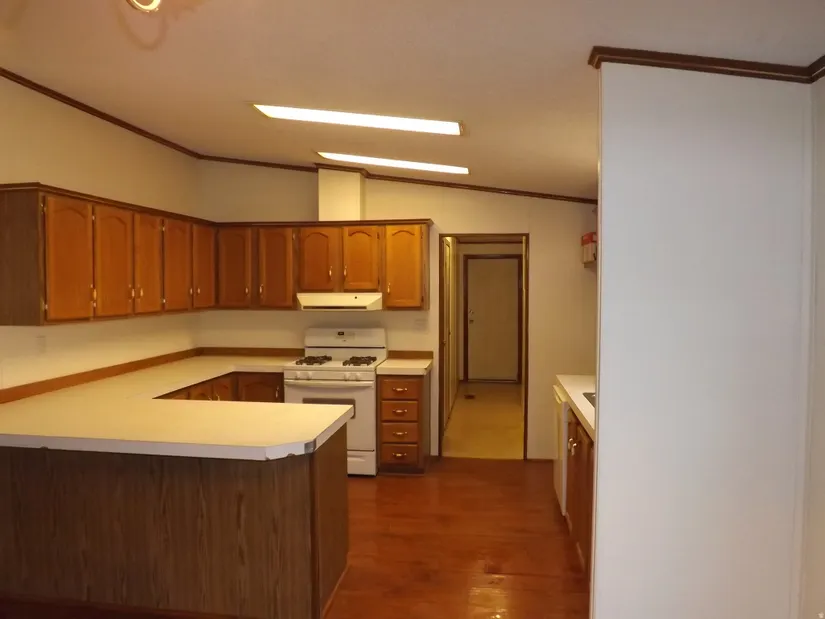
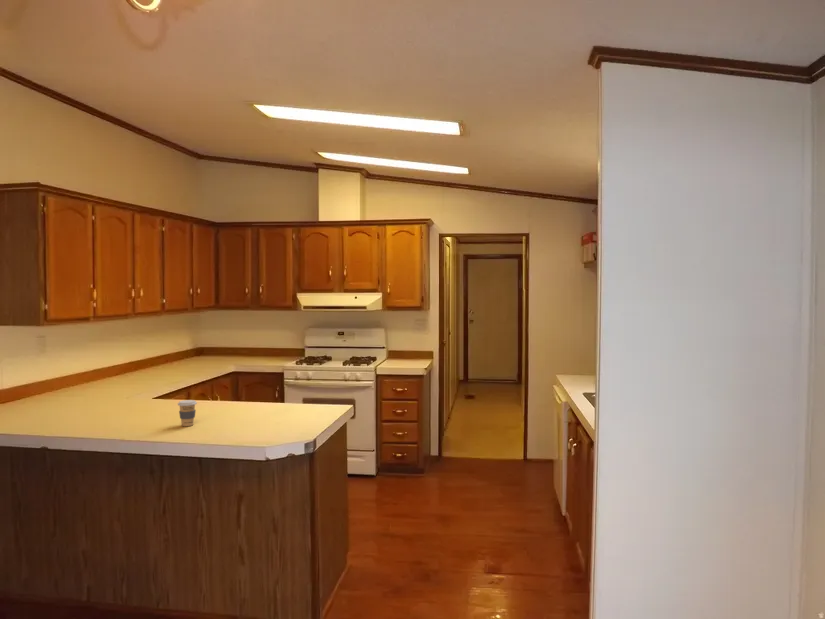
+ coffee cup (187, 413)
